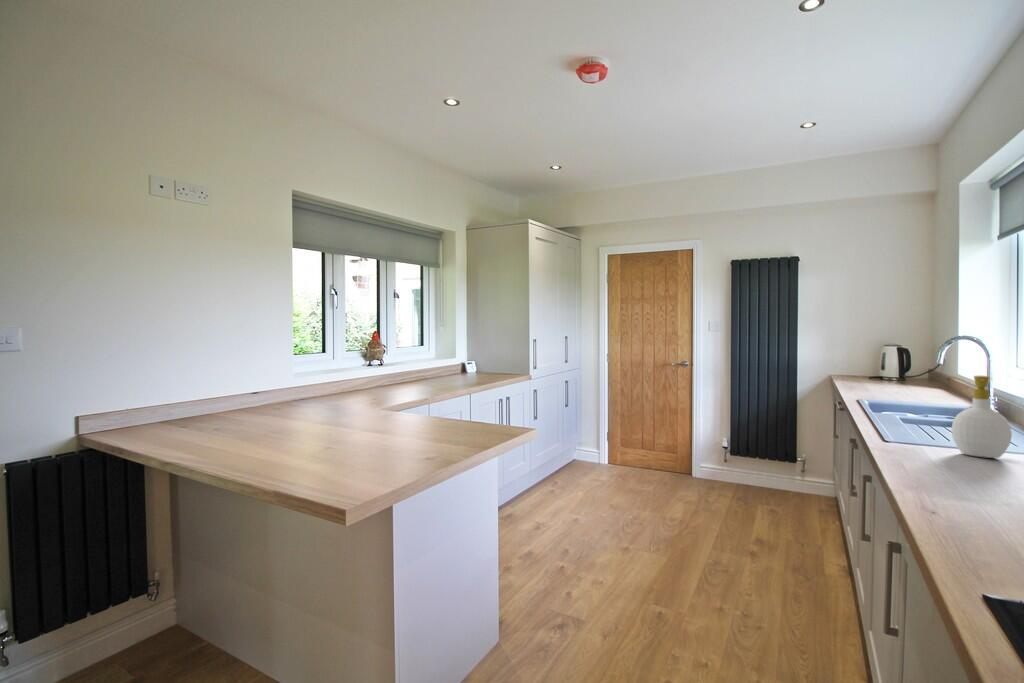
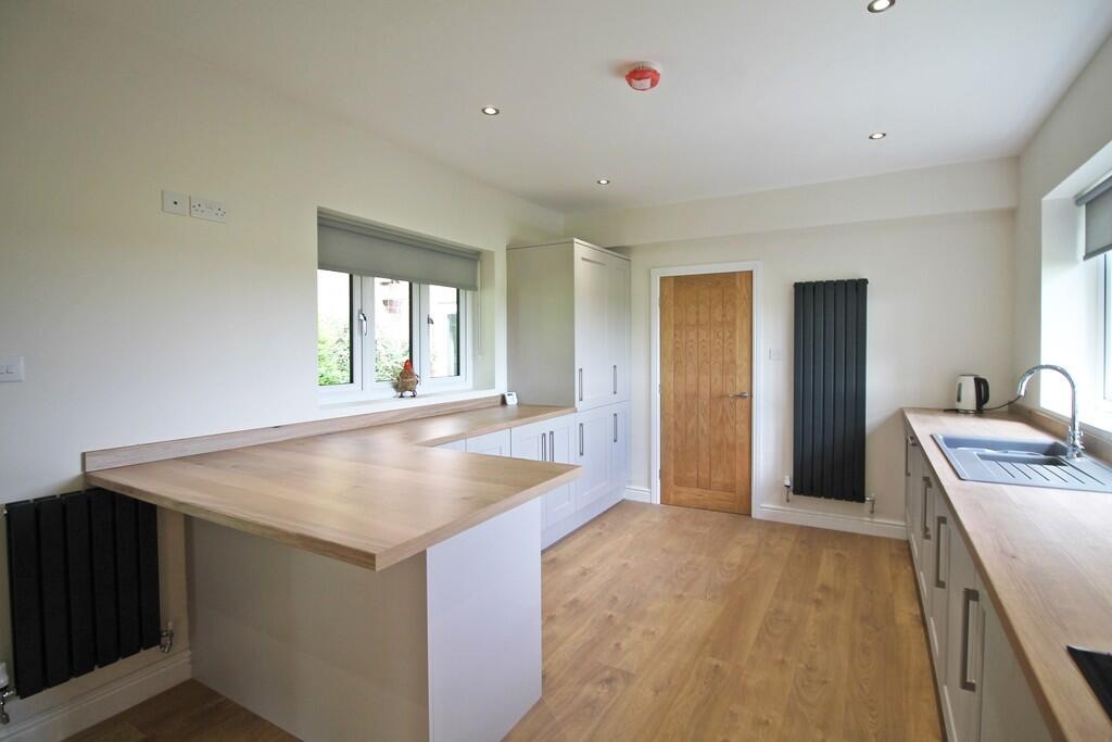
- soap bottle (981, 416)
